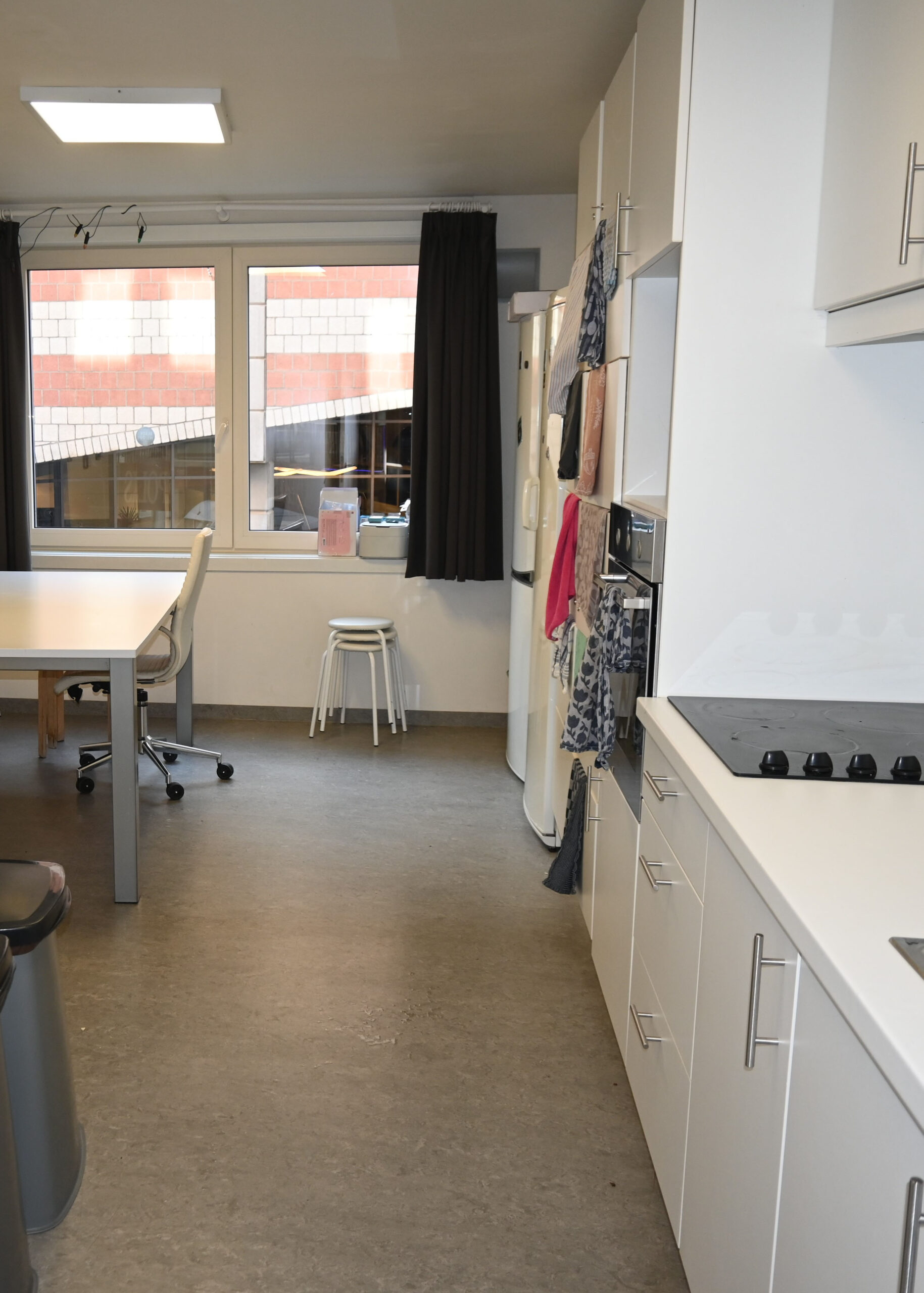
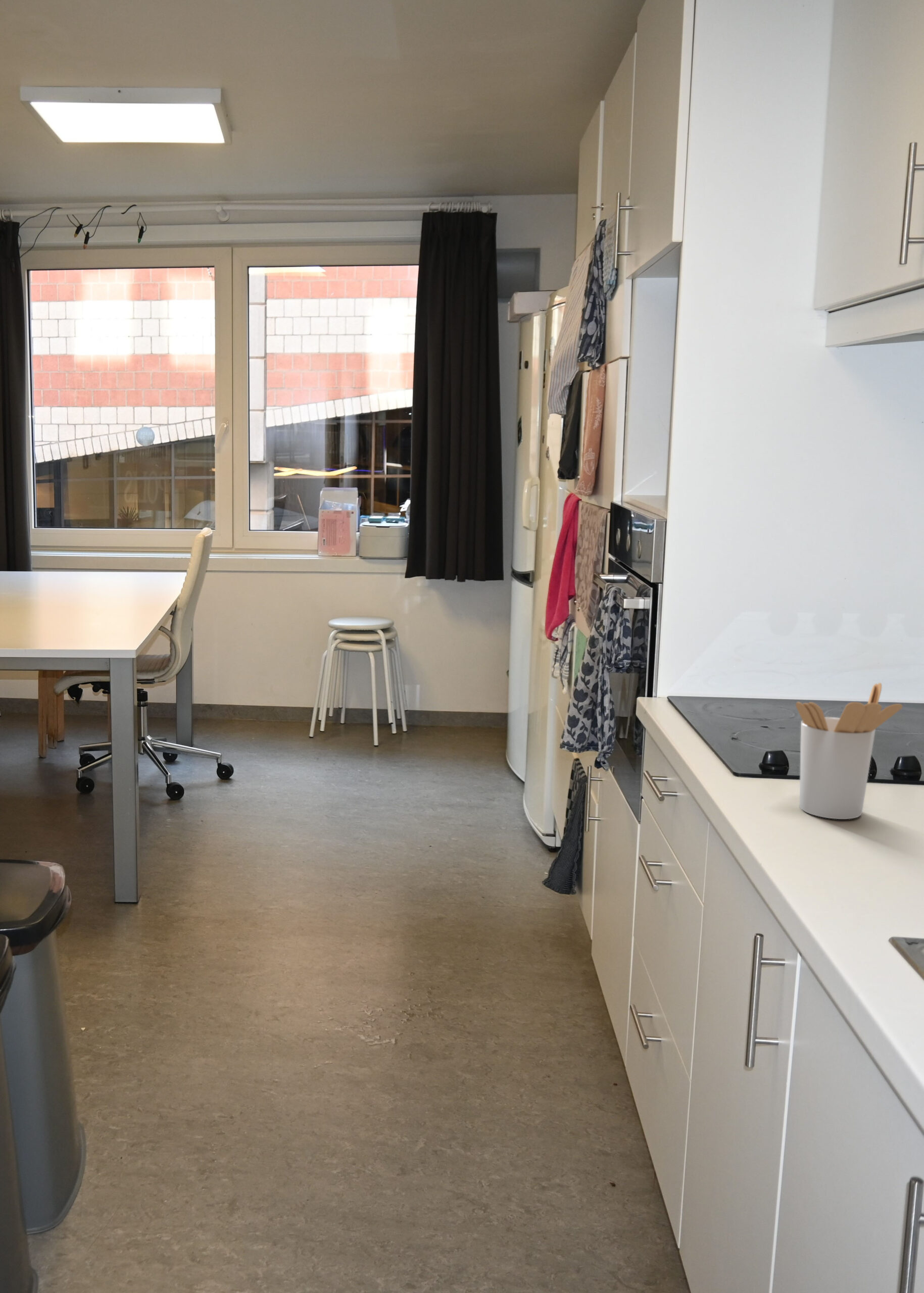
+ utensil holder (846, 752)
